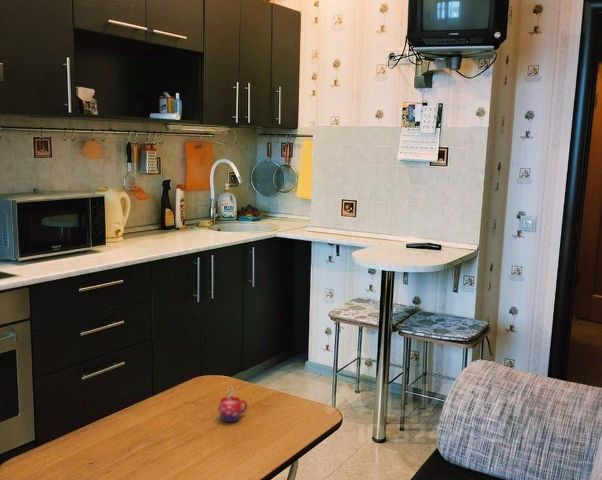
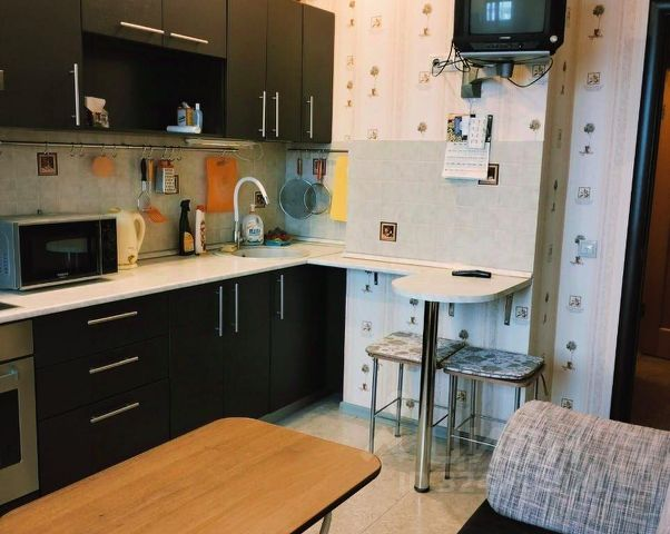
- mug (233, 399)
